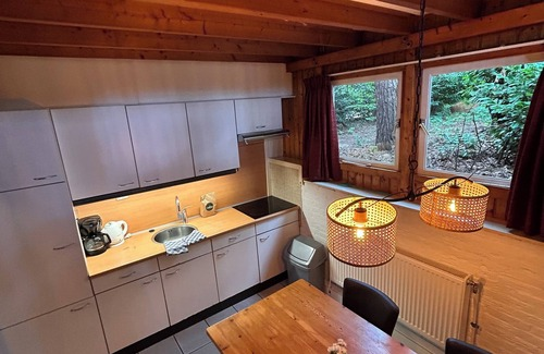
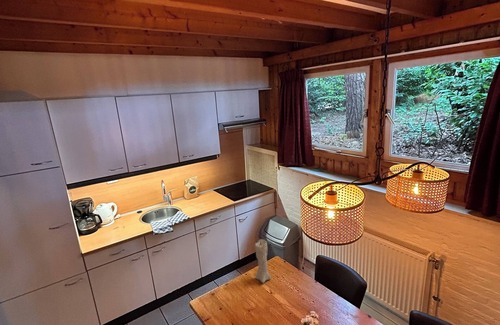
+ candle (262, 260)
